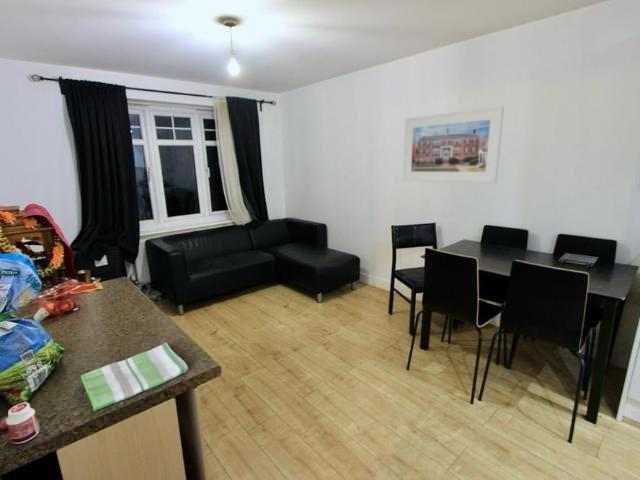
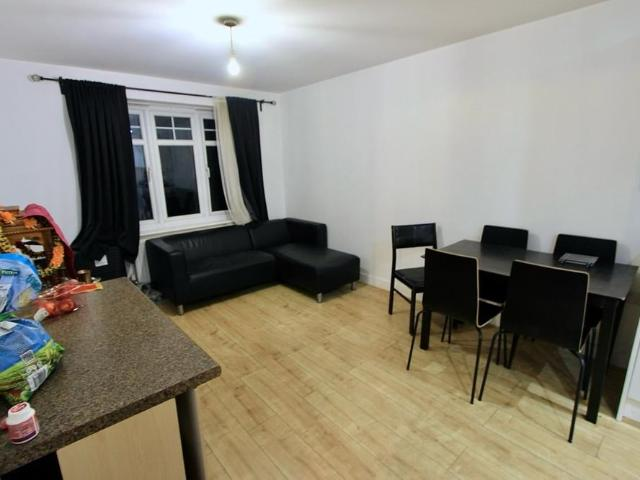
- dish towel (135, 371)
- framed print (447, 148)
